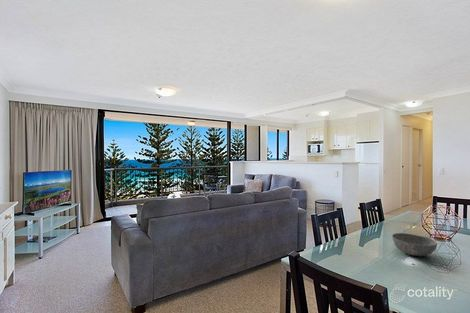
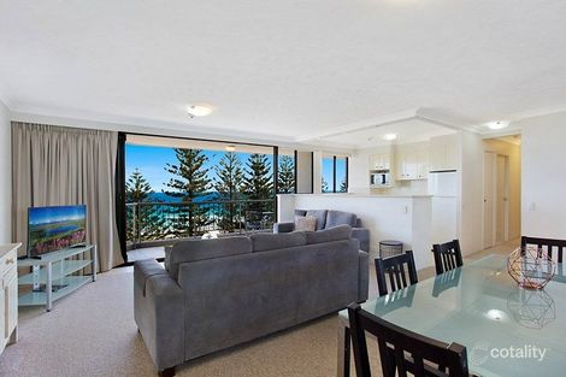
- bowl (413, 245)
